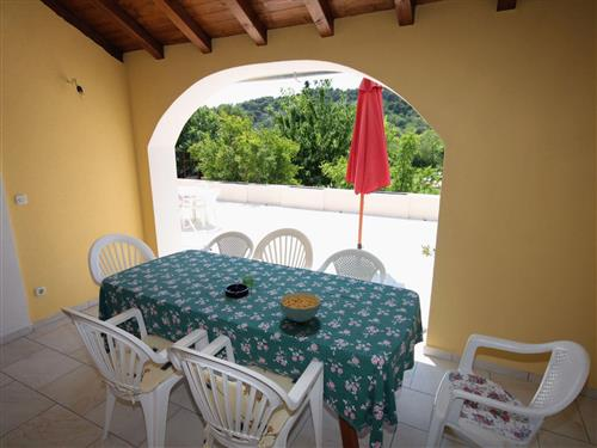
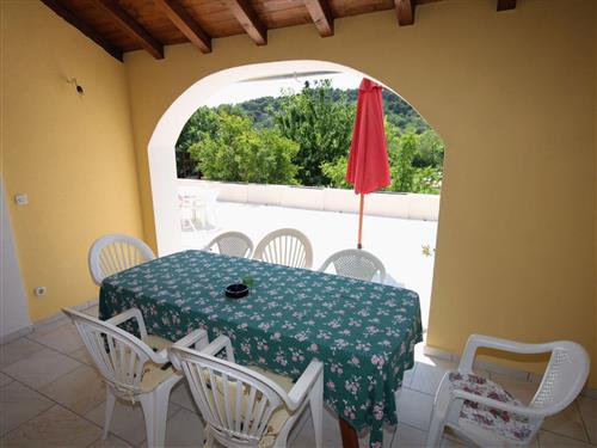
- cereal bowl (300, 309)
